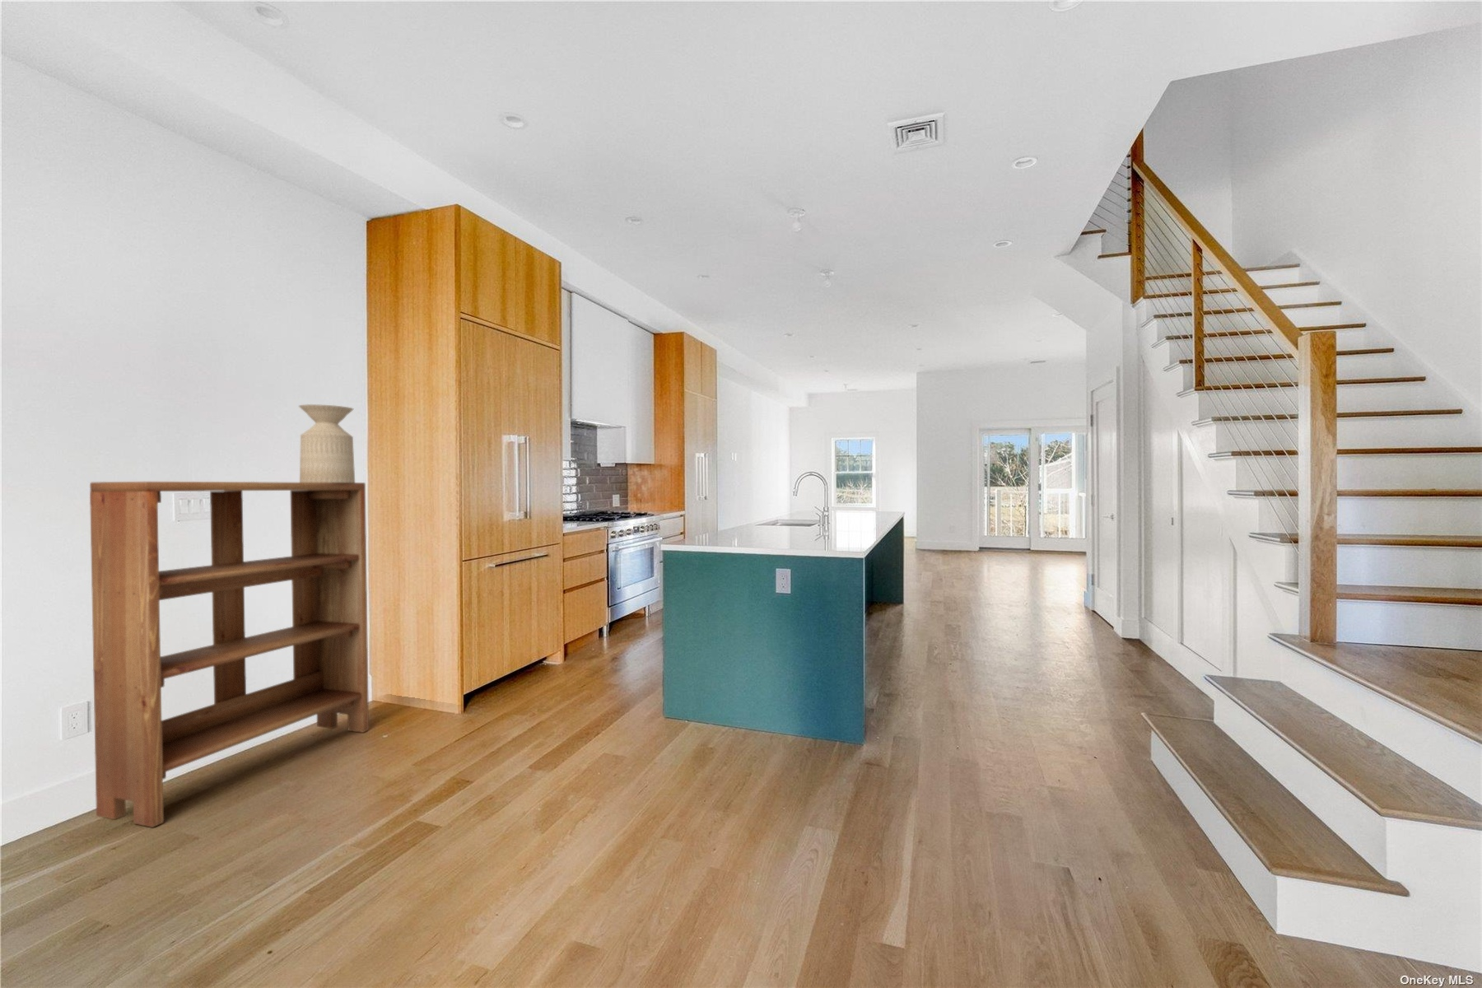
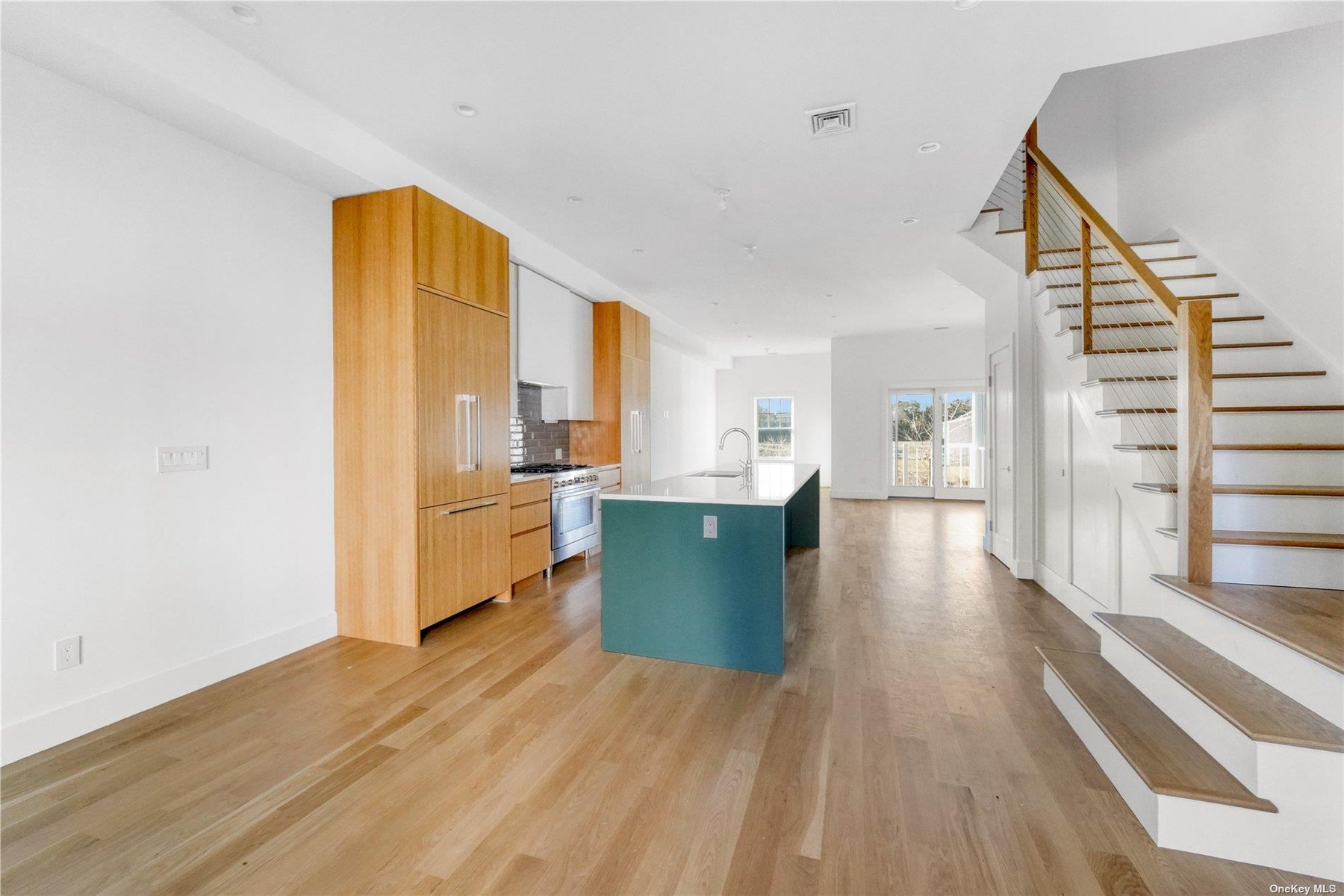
- side table (326, 444)
- bookshelf (244, 625)
